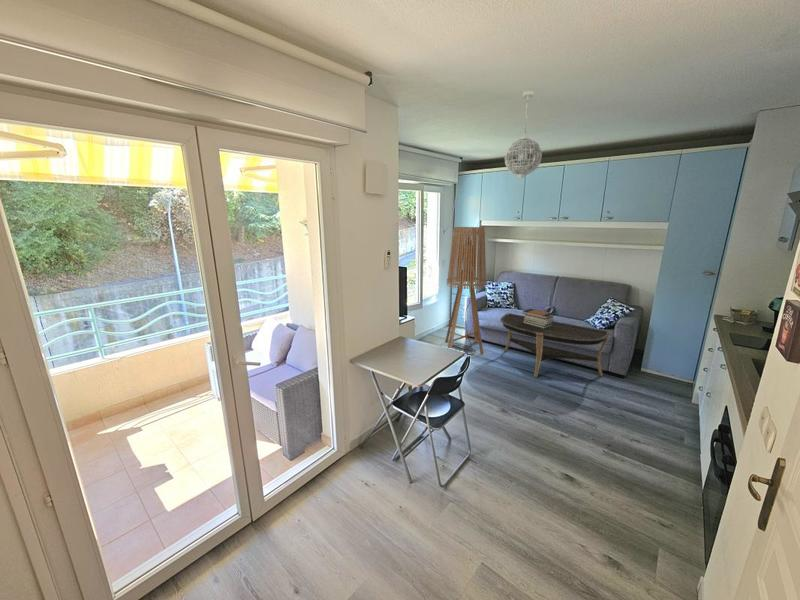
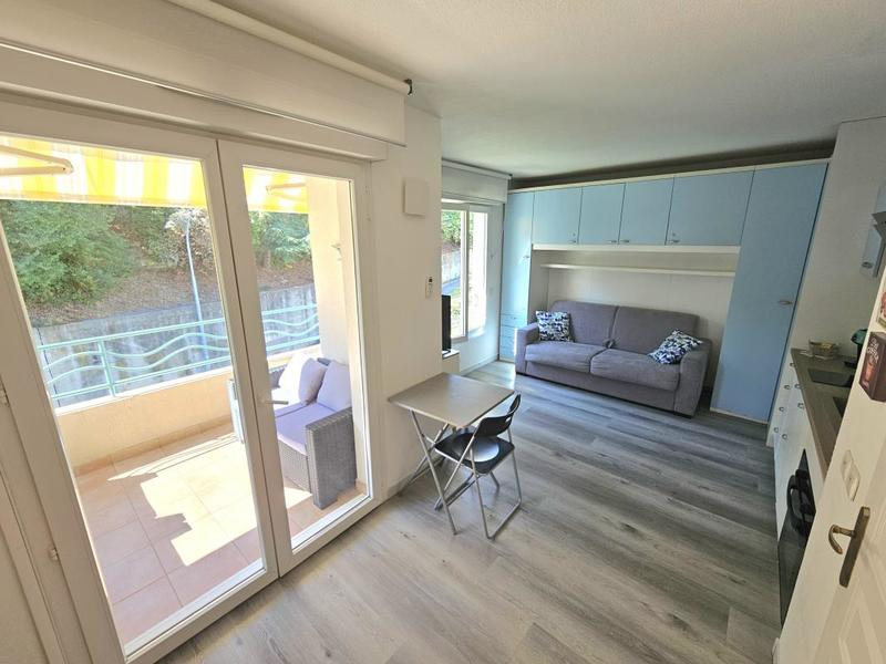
- book stack (537, 318)
- floor lamp (465, 288)
- pendant light (524, 138)
- coffee table (545, 348)
